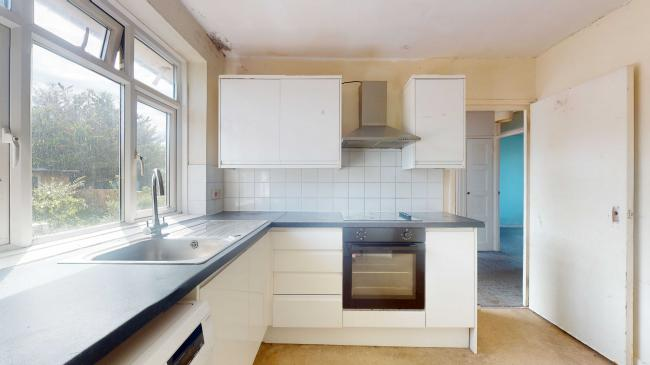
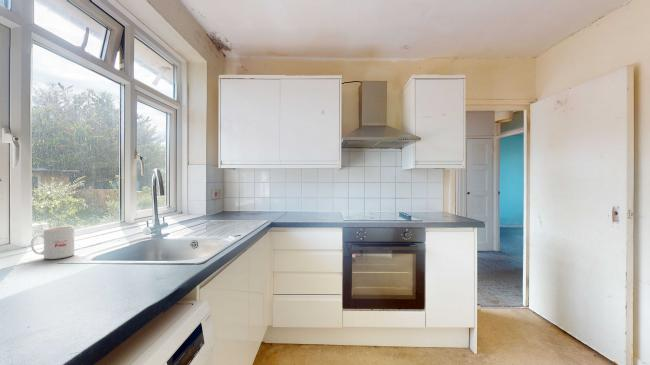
+ mug (53, 243)
